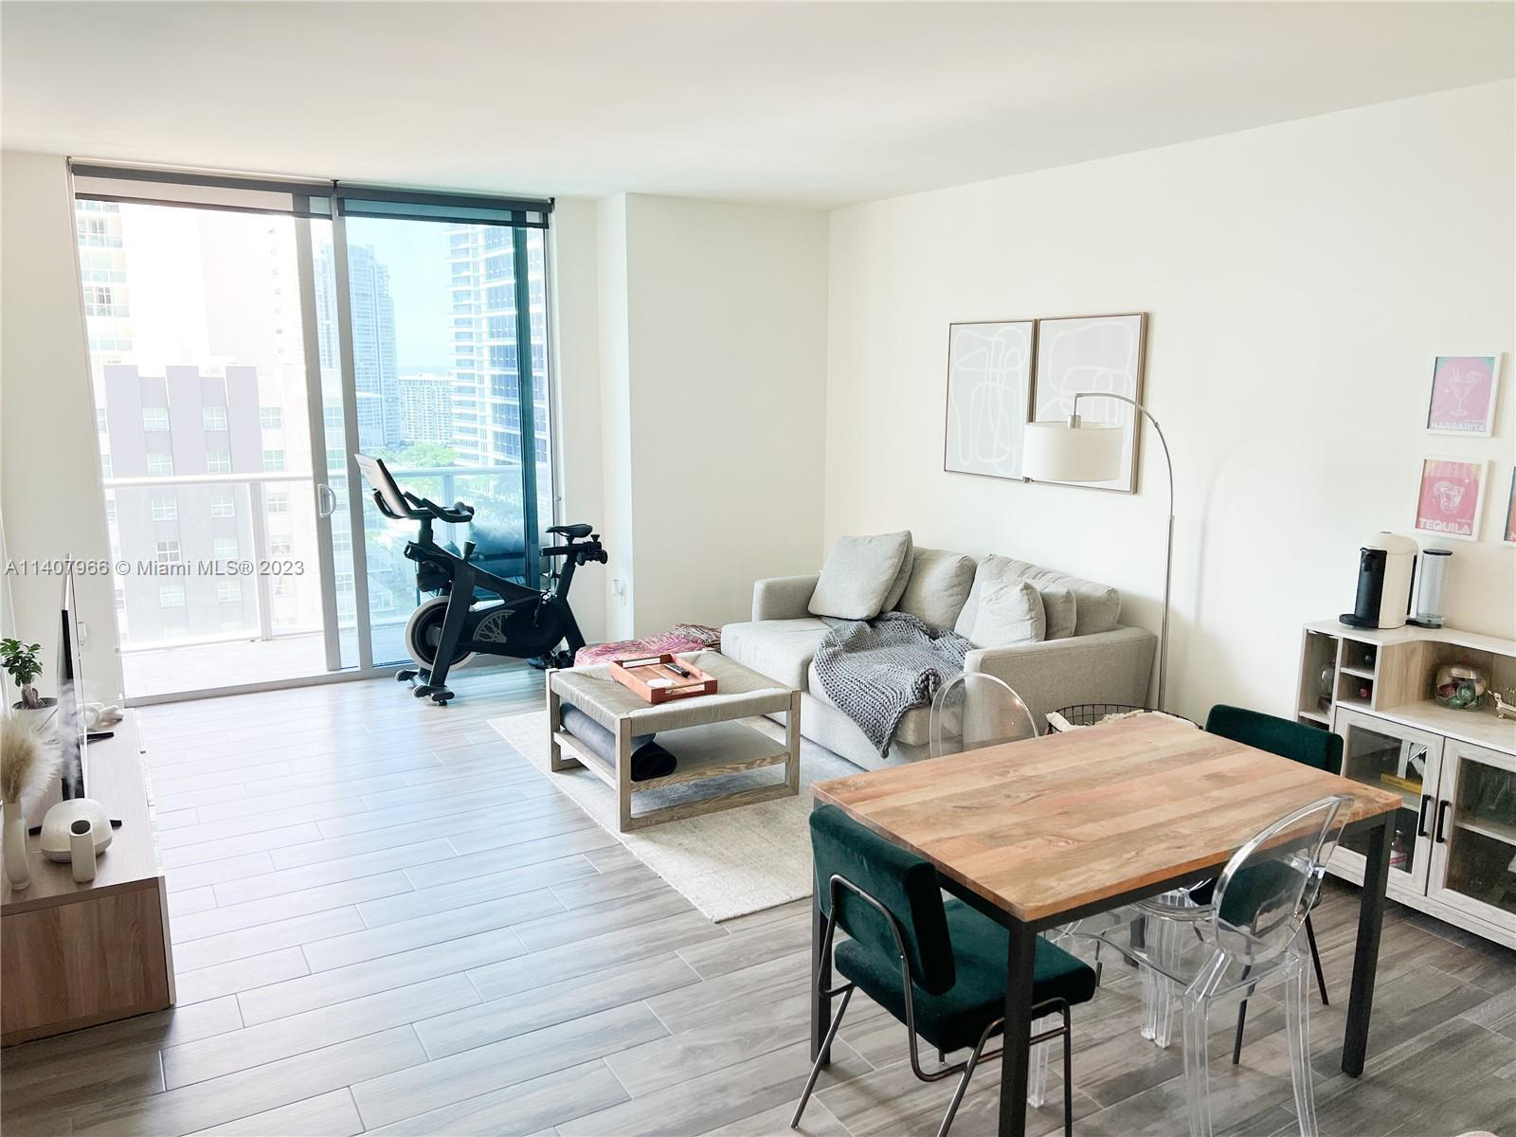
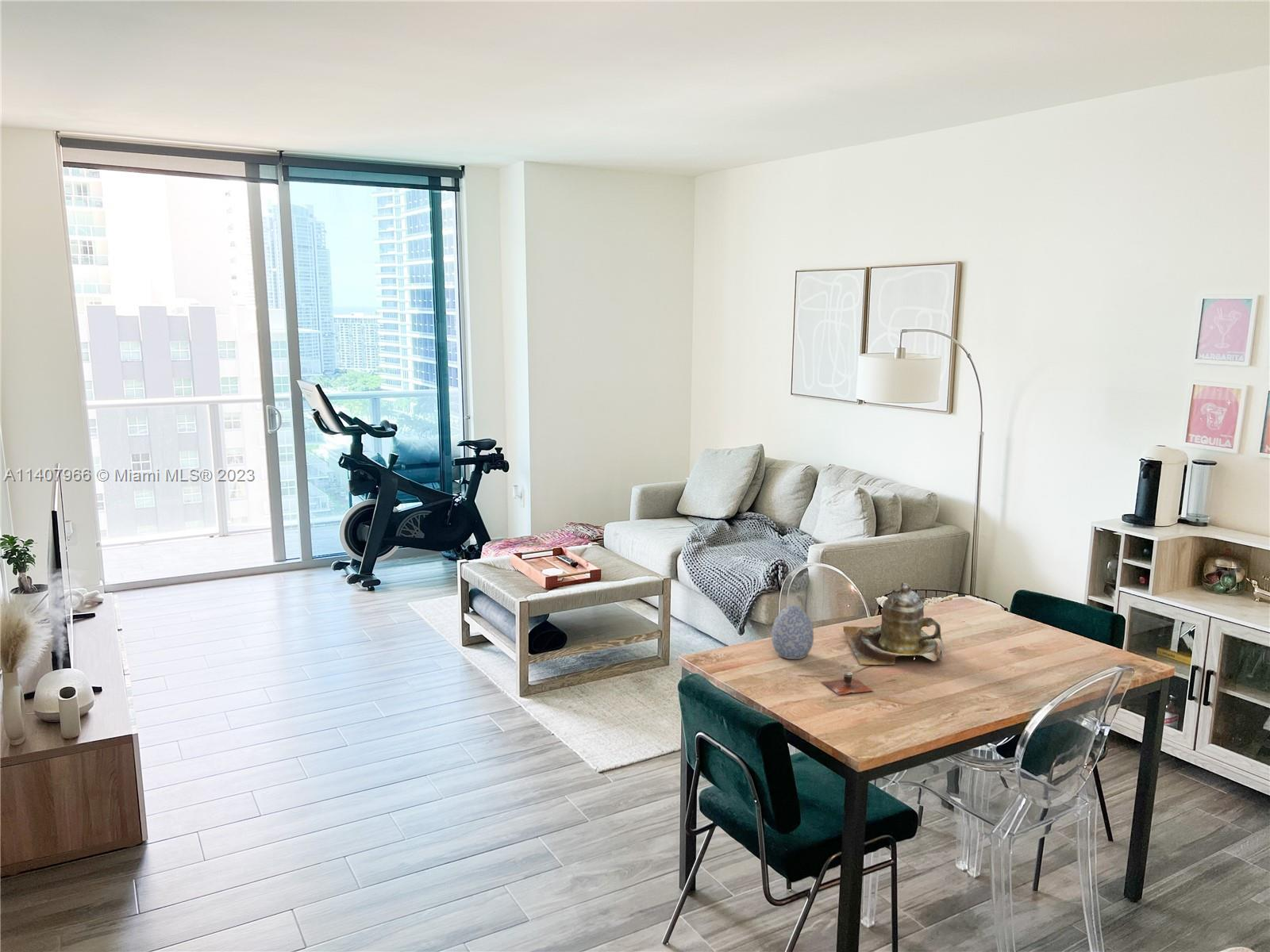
+ cup (846, 680)
+ teapot (895, 616)
+ decorative egg (792, 630)
